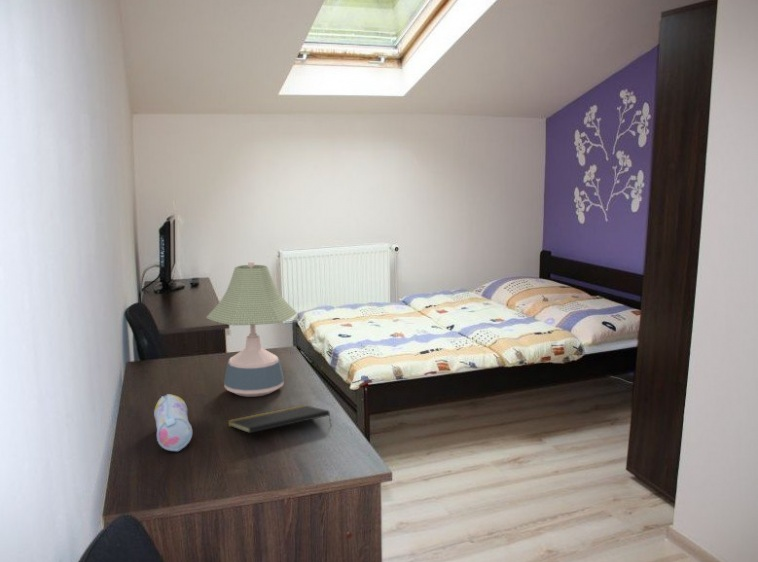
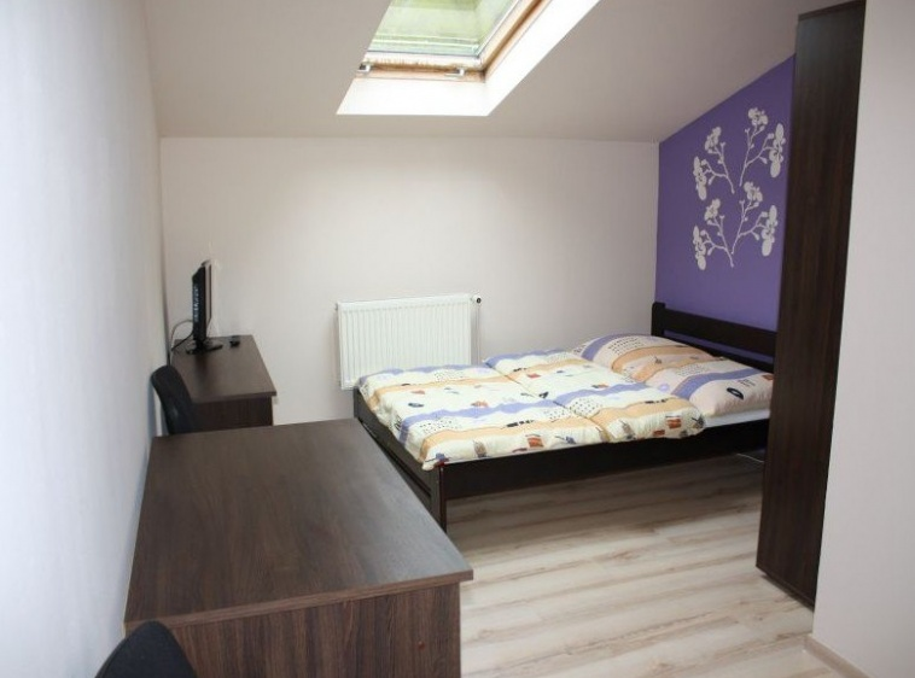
- pencil case (172, 421)
- desk lamp (252, 327)
- notepad (278, 418)
